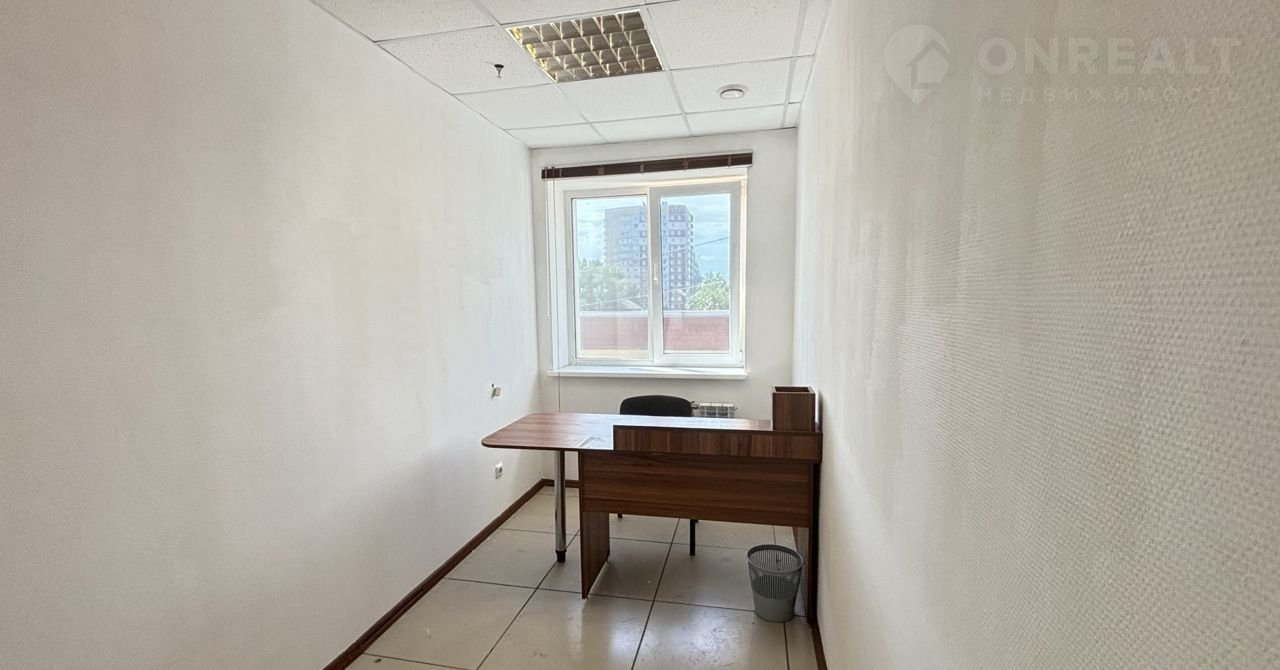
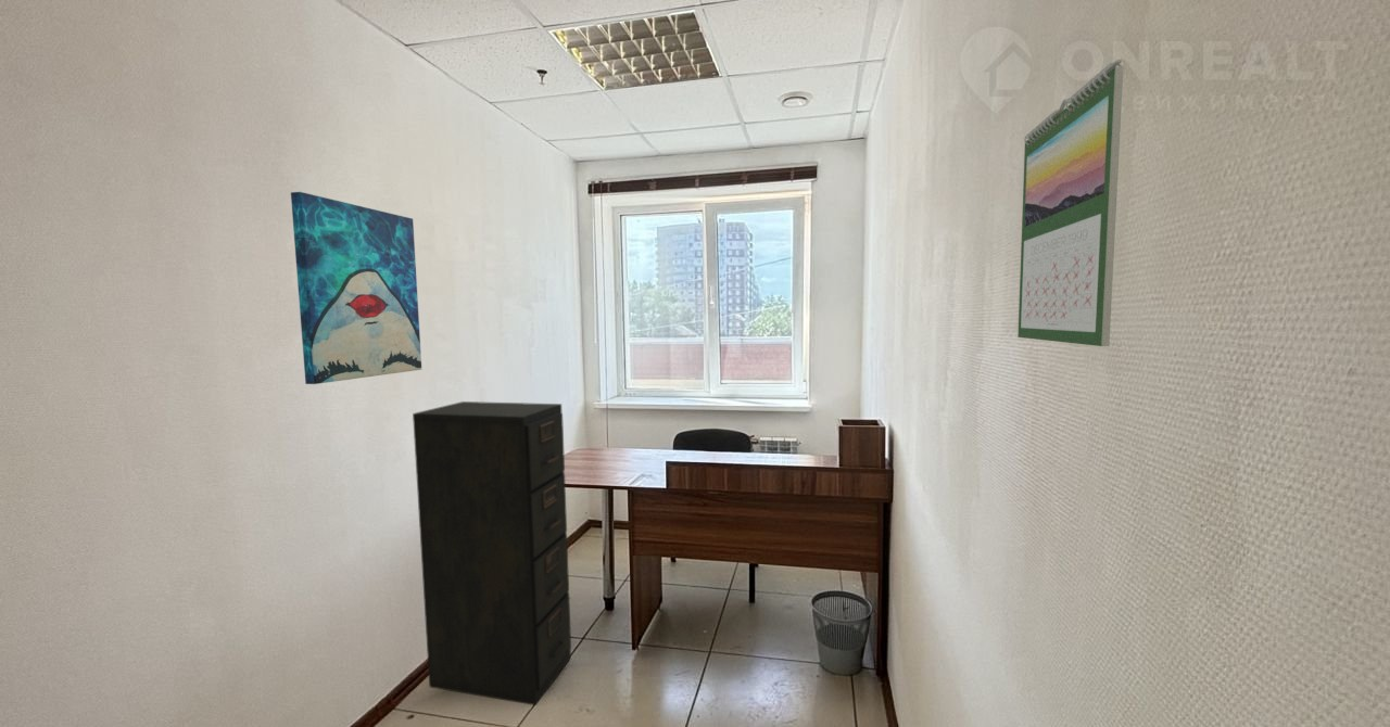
+ calendar (1060, 222)
+ filing cabinet (500, 543)
+ wall art (365, 292)
